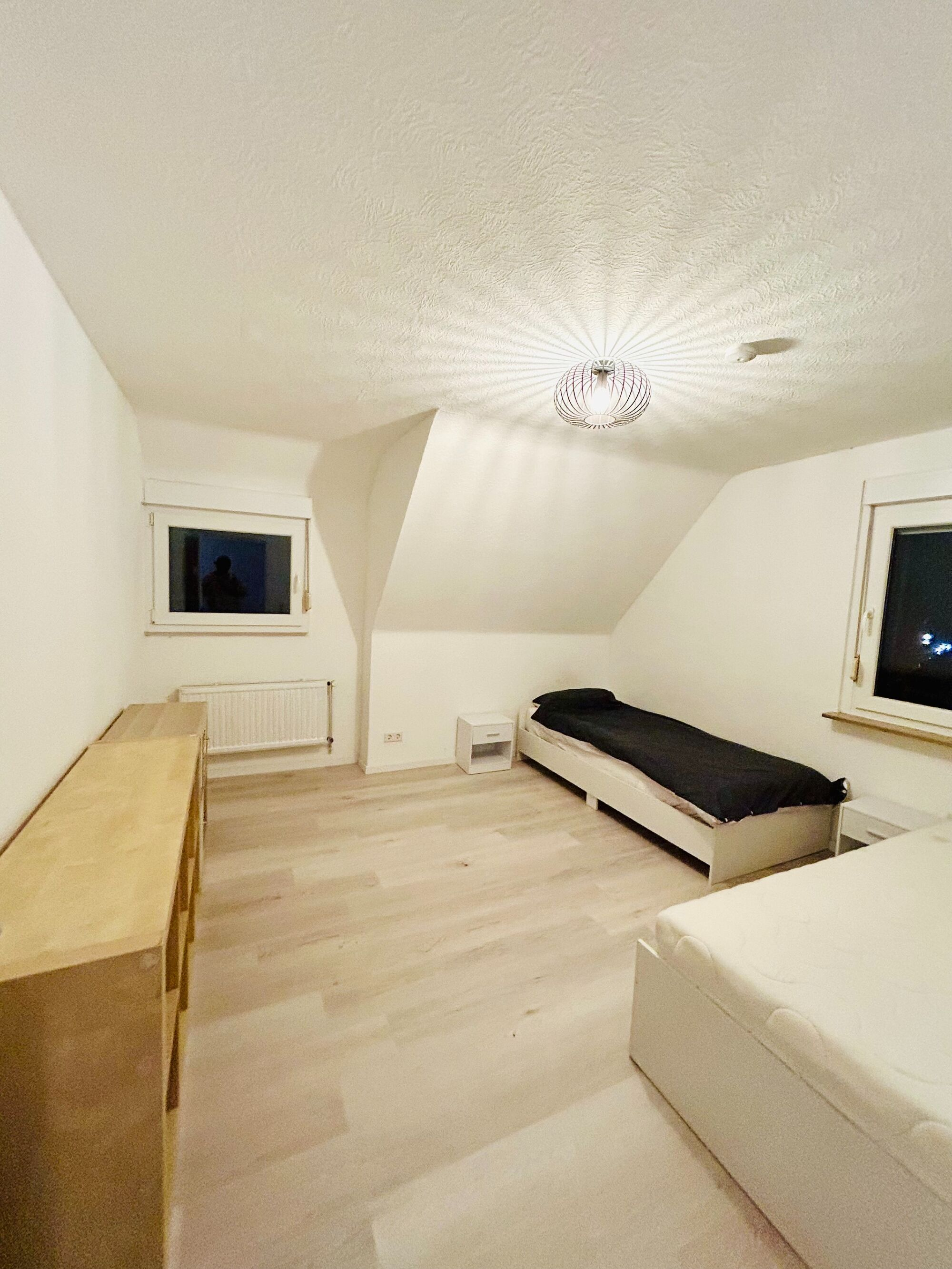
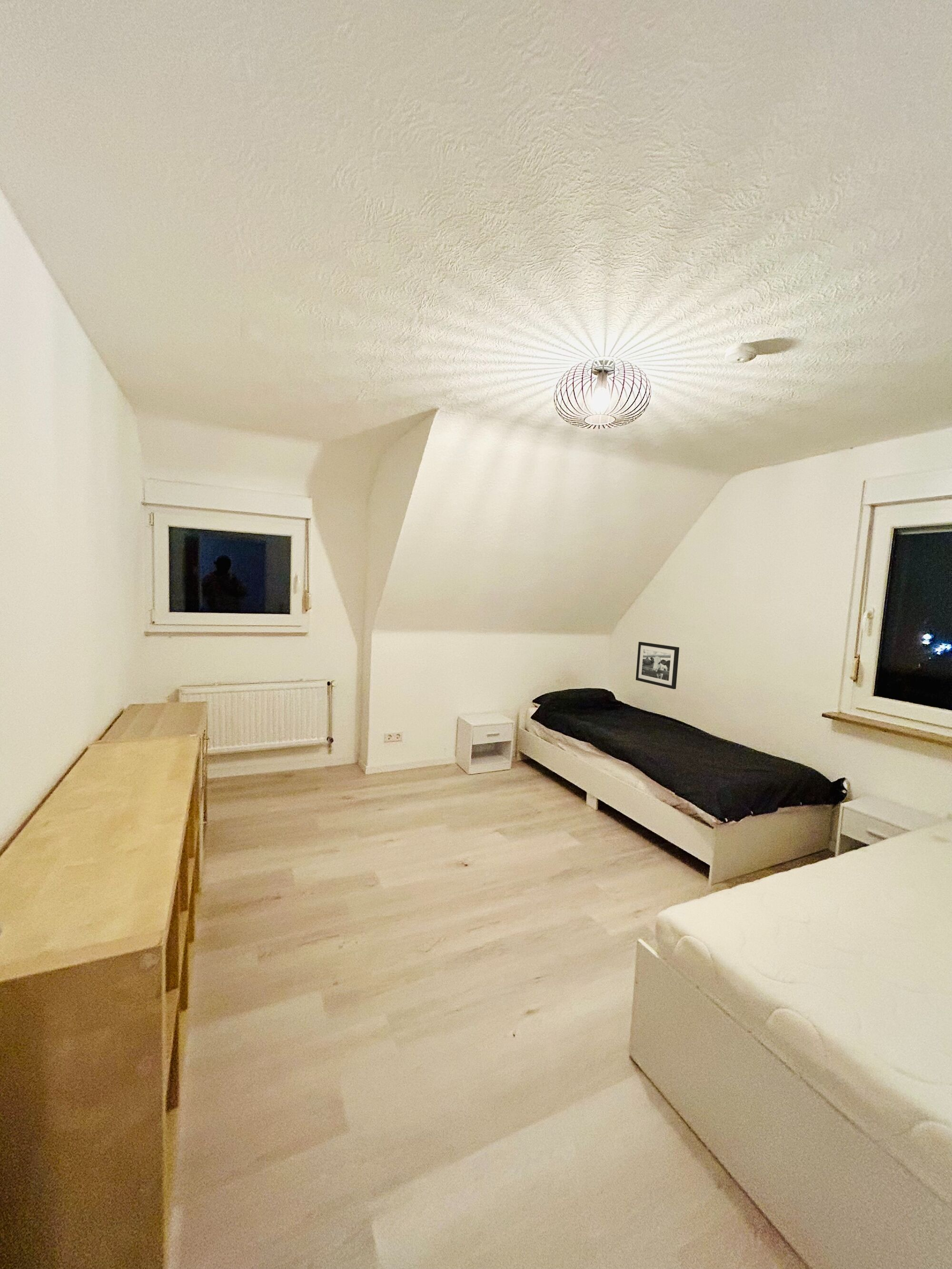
+ picture frame (656, 664)
